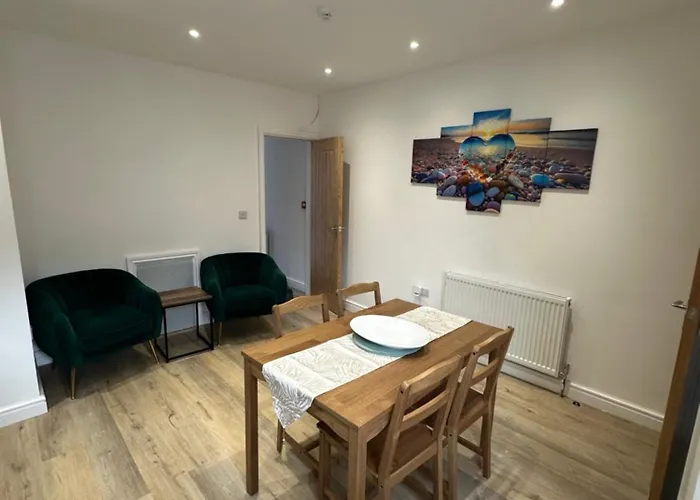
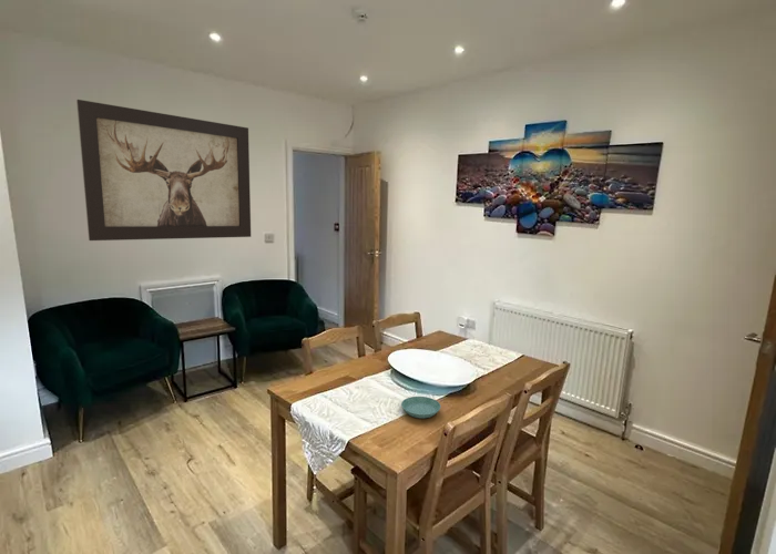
+ saucer (420, 408)
+ wall art (176, 178)
